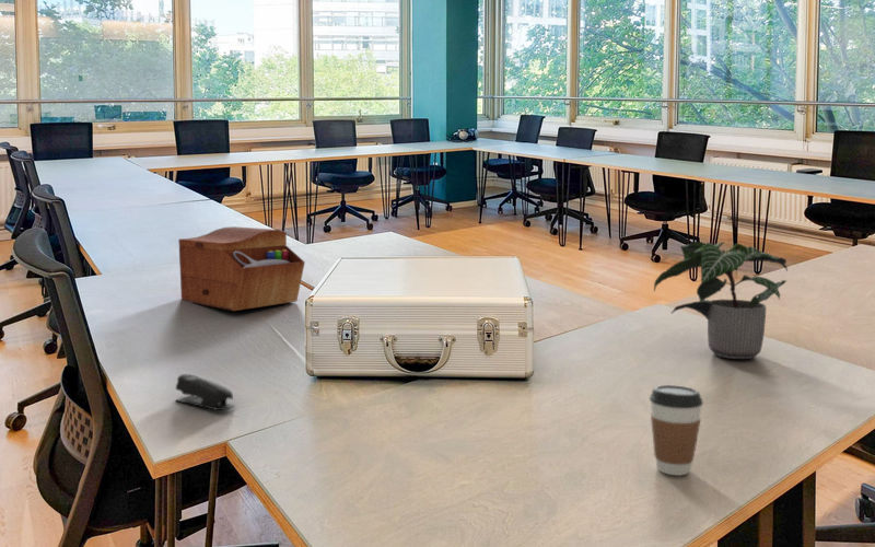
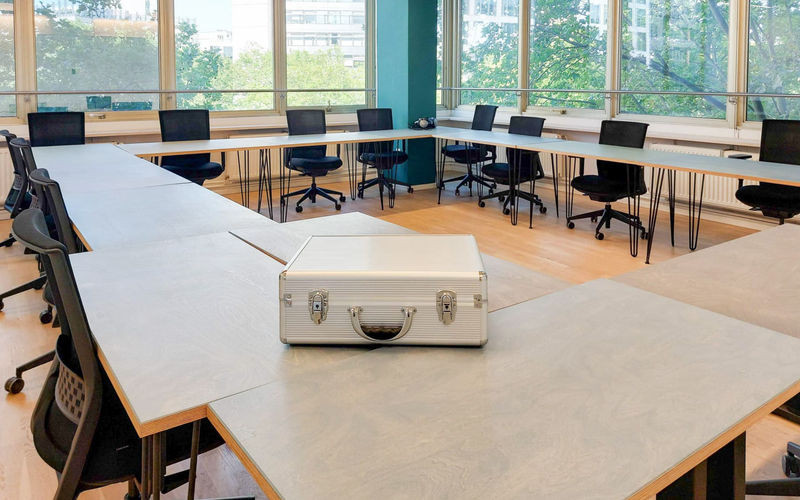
- potted plant (722, 300)
- coffee cup (674, 429)
- sewing box (240, 266)
- stapler (203, 391)
